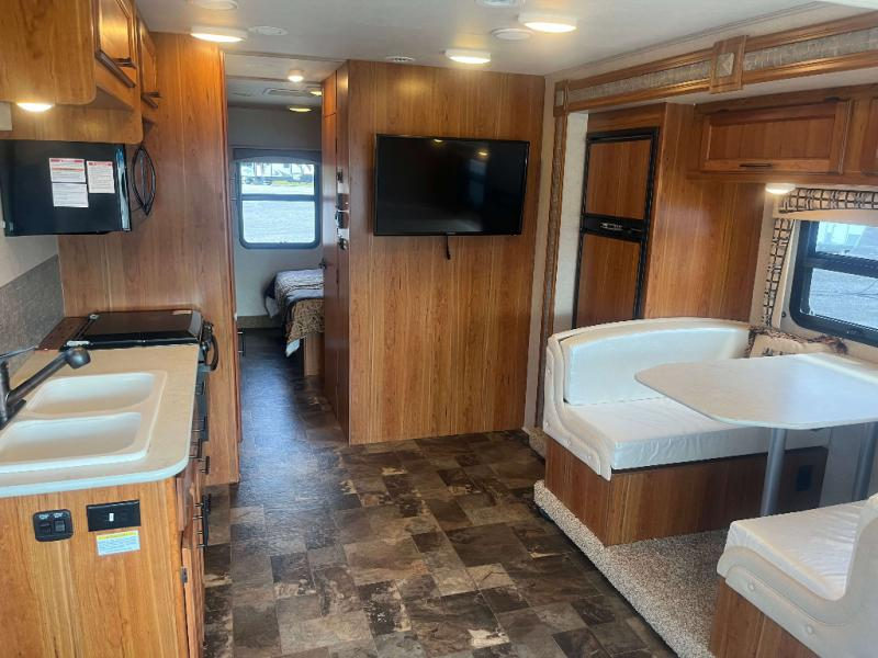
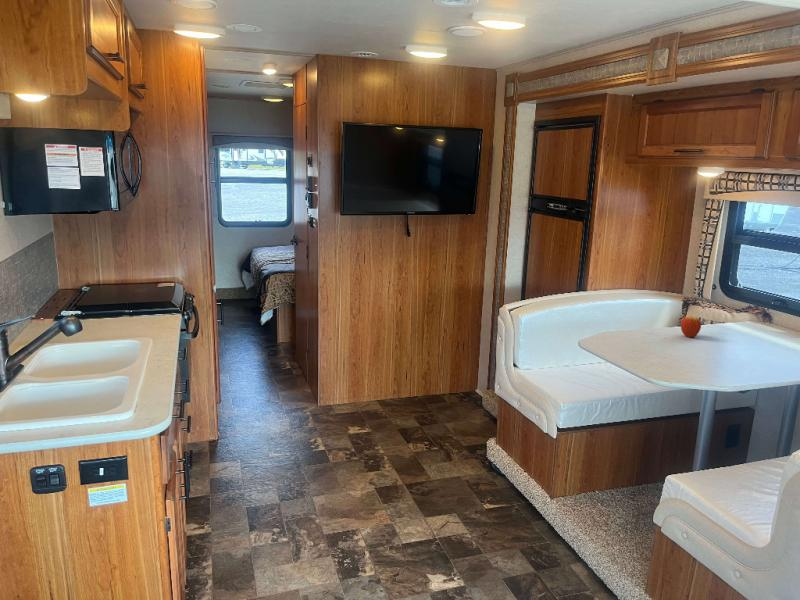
+ fruit (690, 325)
